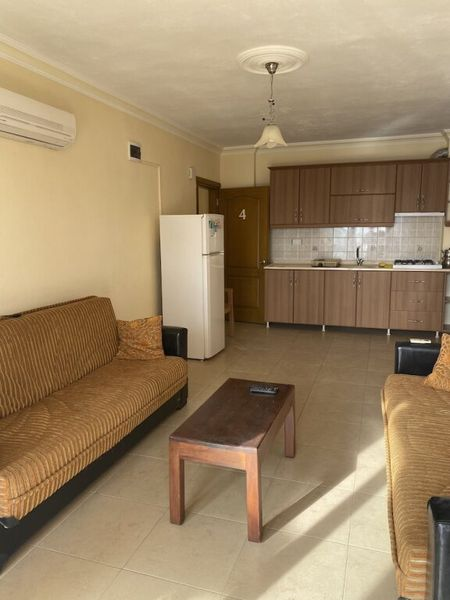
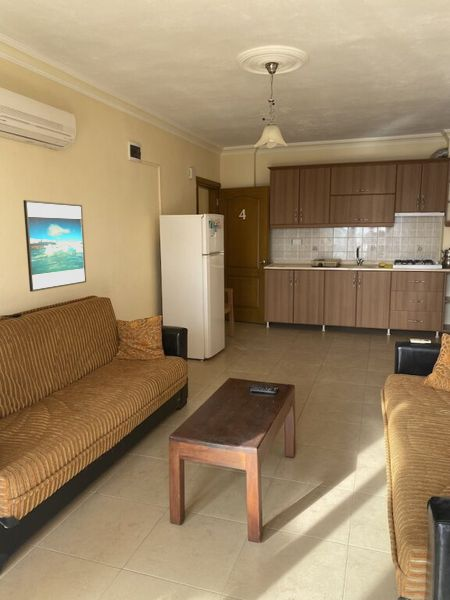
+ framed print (57, 245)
